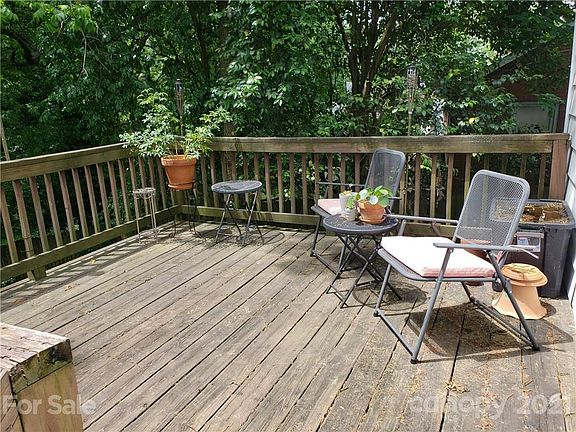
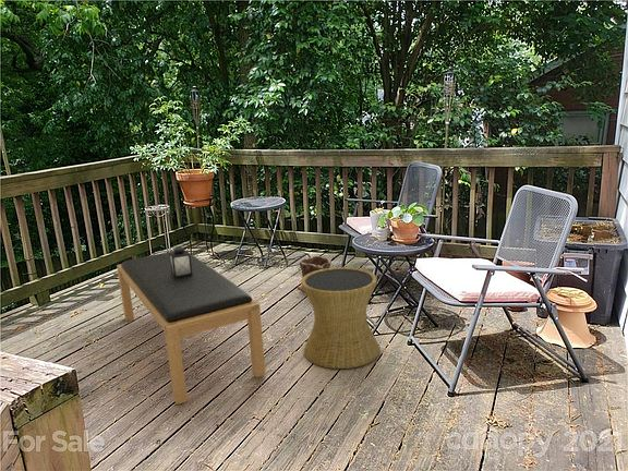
+ plant pot (314, 270)
+ side table (340, 315)
+ bench (181, 309)
+ lantern (179, 252)
